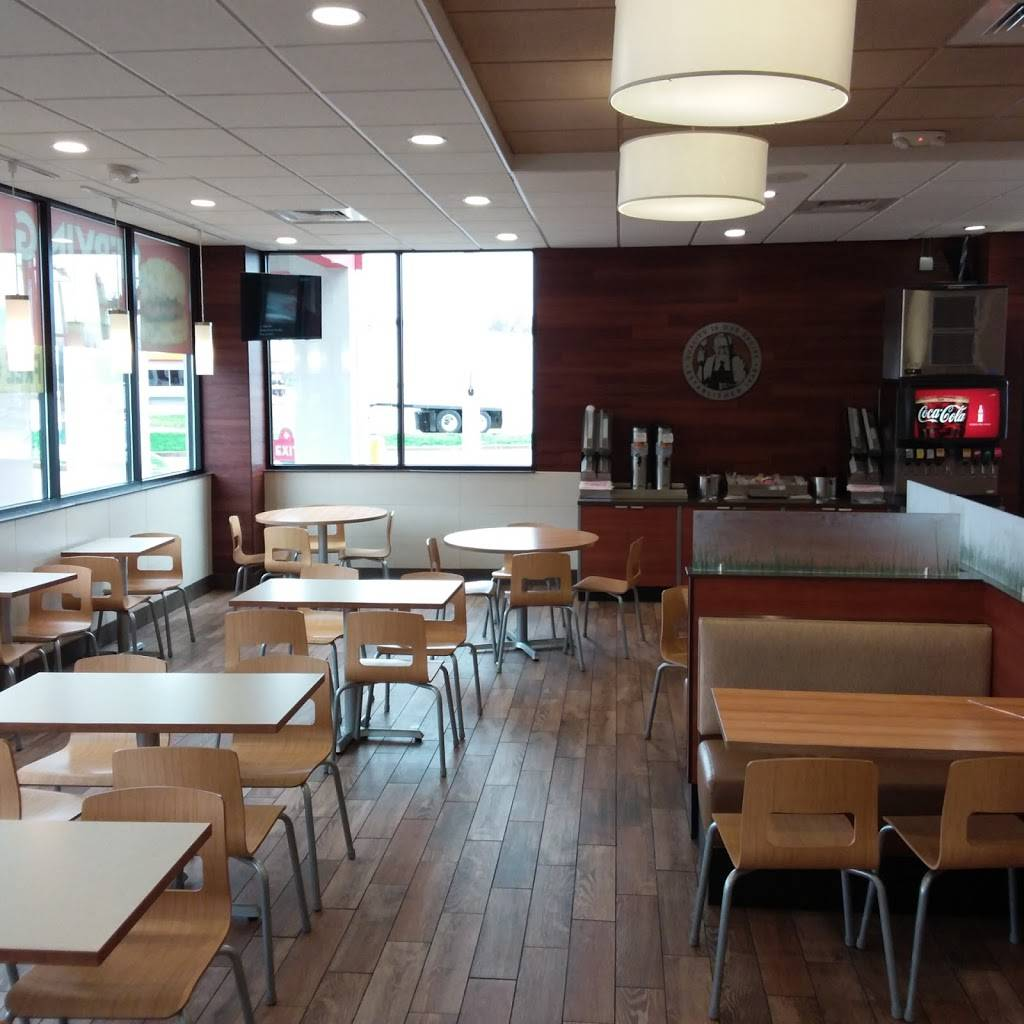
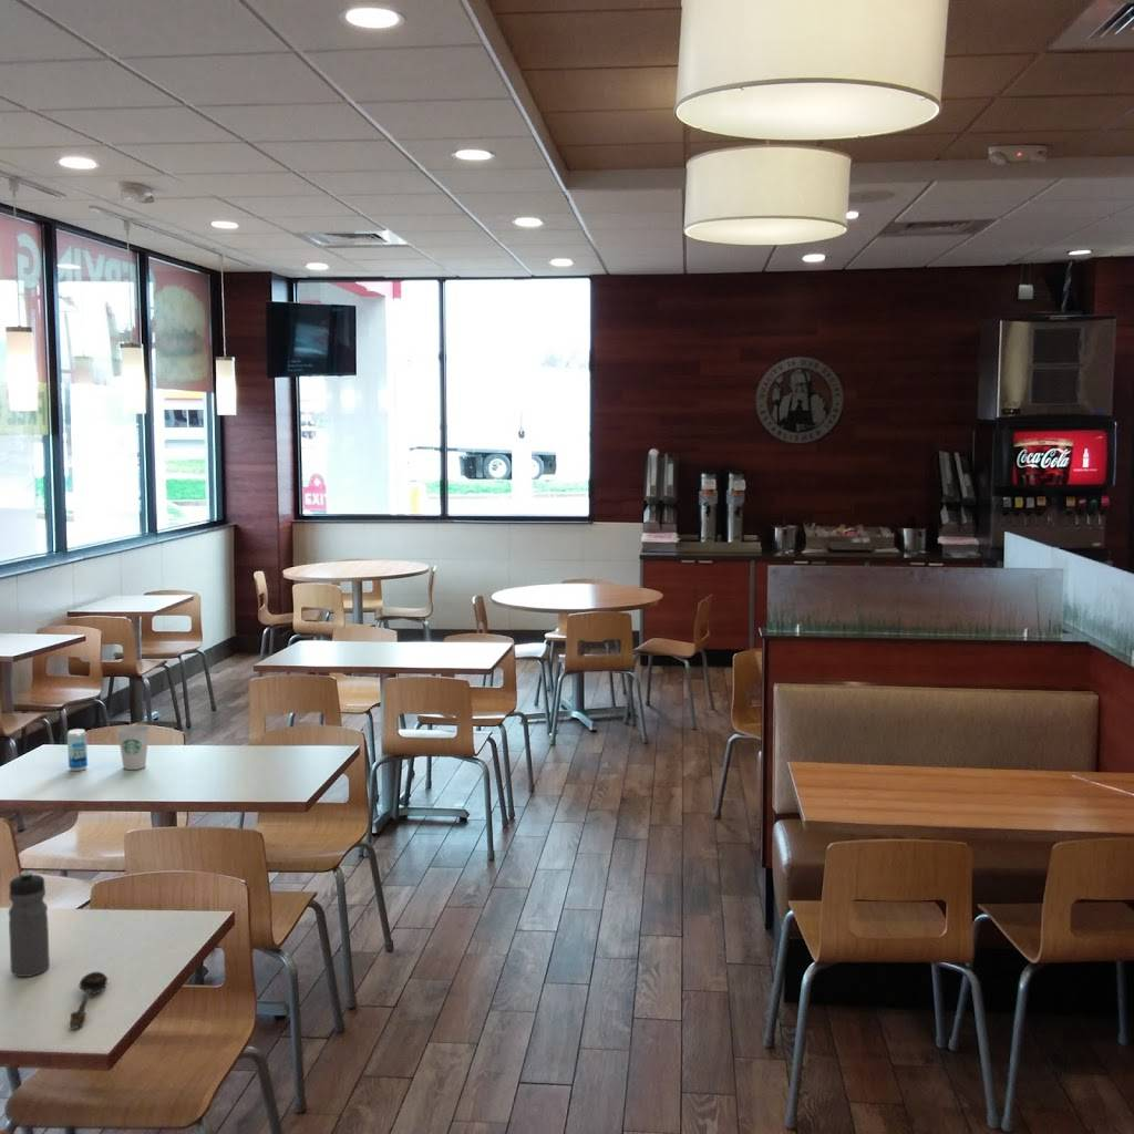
+ spoon (85, 998)
+ paper cup (133, 748)
+ water bottle (28, 920)
+ beverage can (76, 750)
